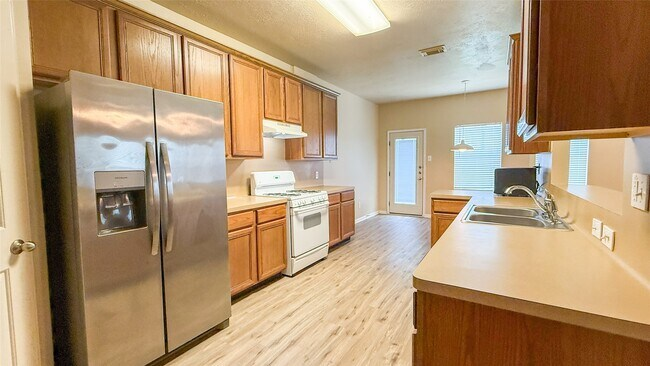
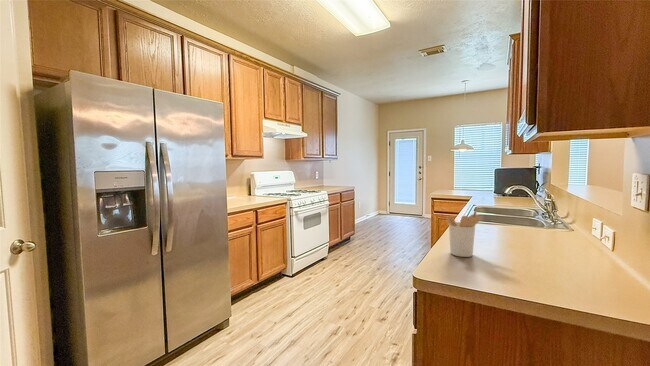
+ utensil holder (464, 233)
